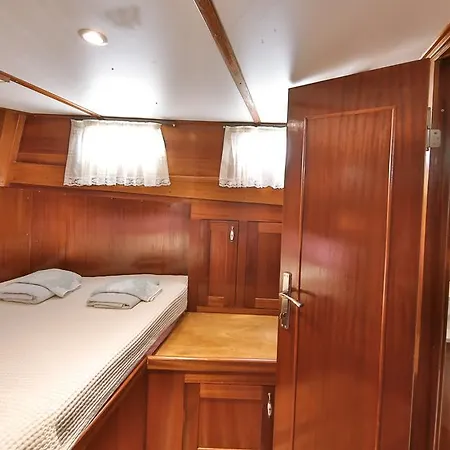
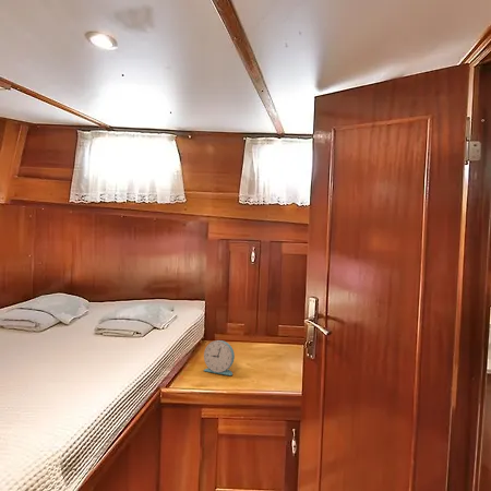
+ alarm clock (220, 355)
